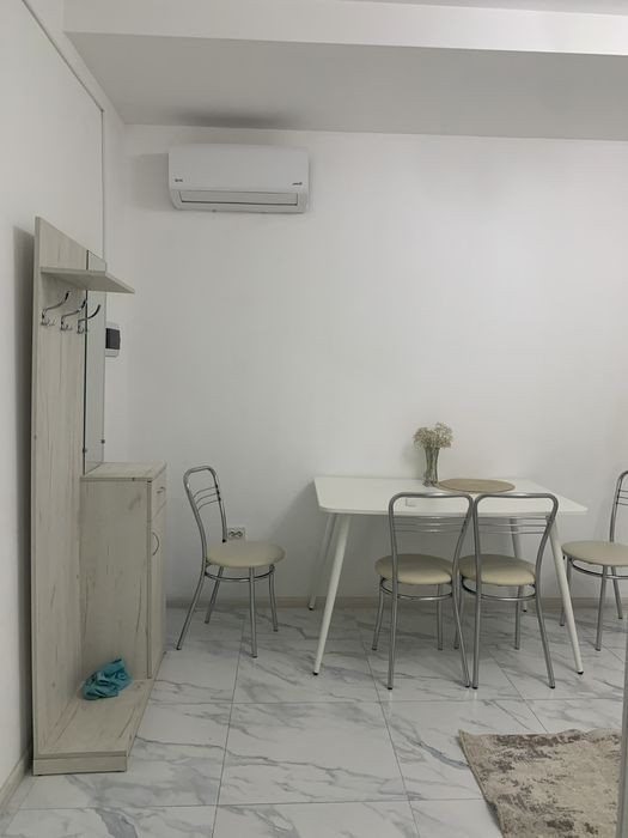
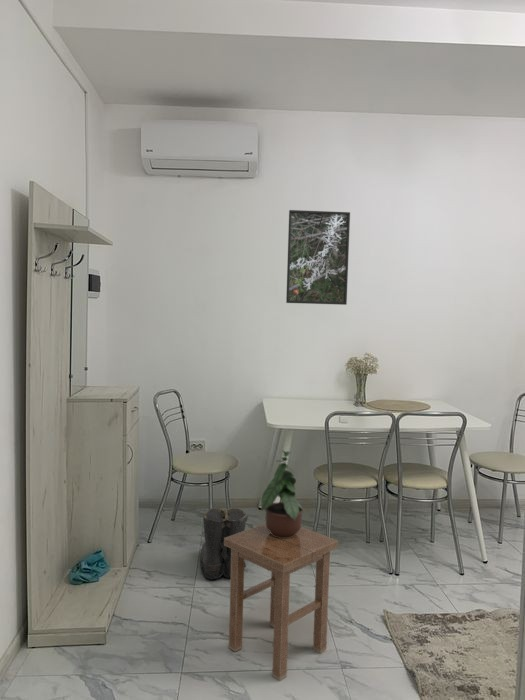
+ boots (224, 535)
+ stool (279, 594)
+ potted plant (281, 490)
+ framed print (318, 257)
